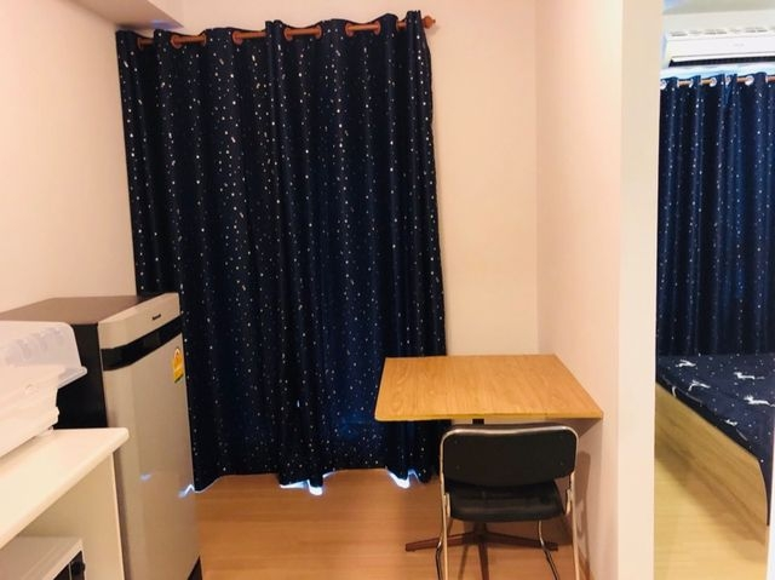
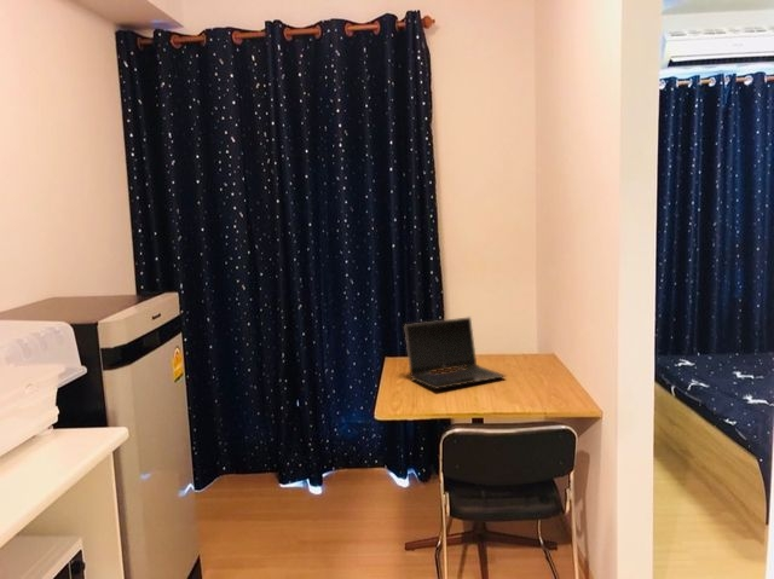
+ laptop computer (454, 351)
